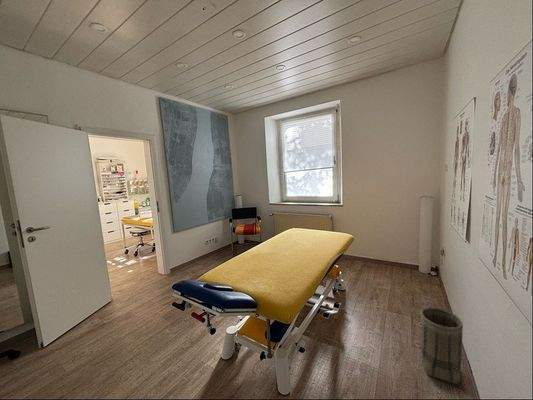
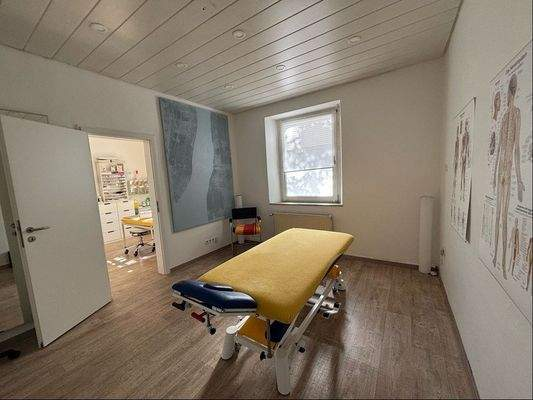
- basket (440, 343)
